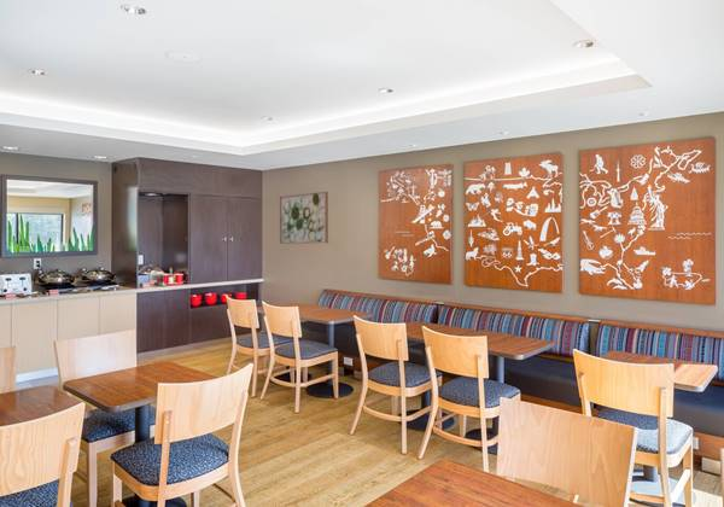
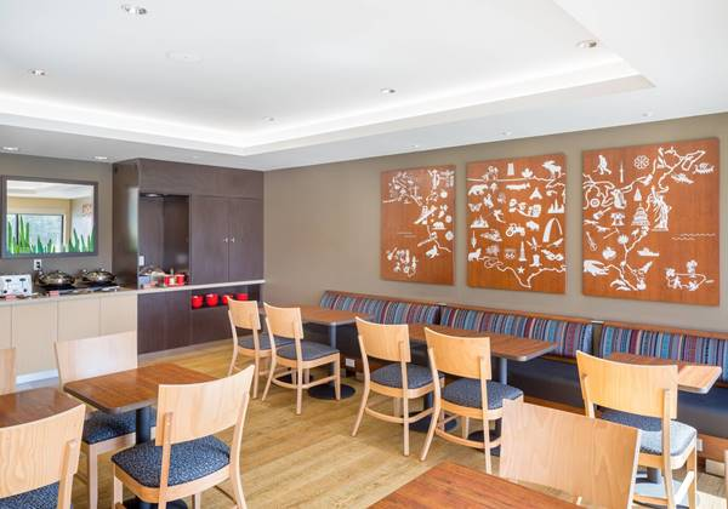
- wall art (302, 218)
